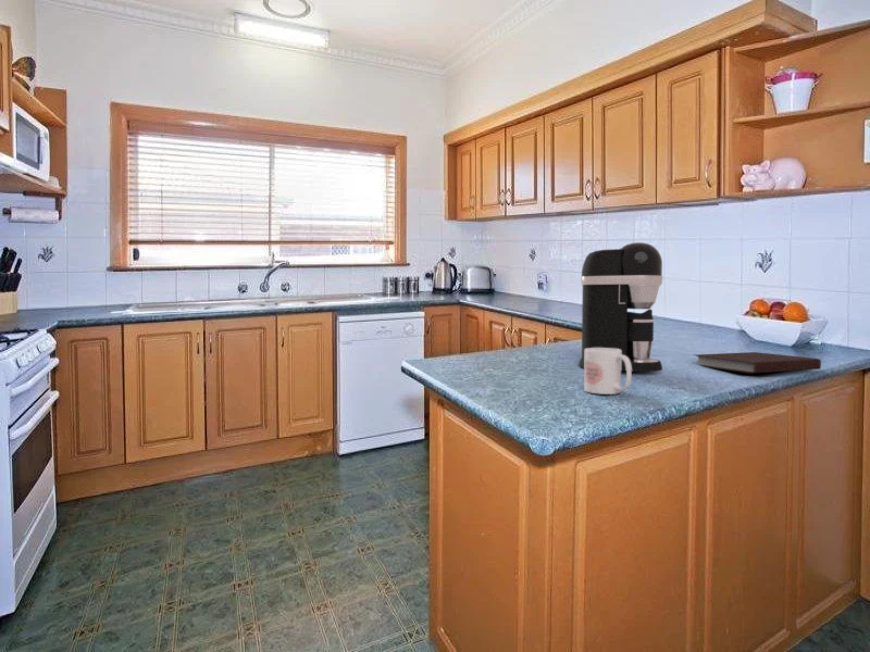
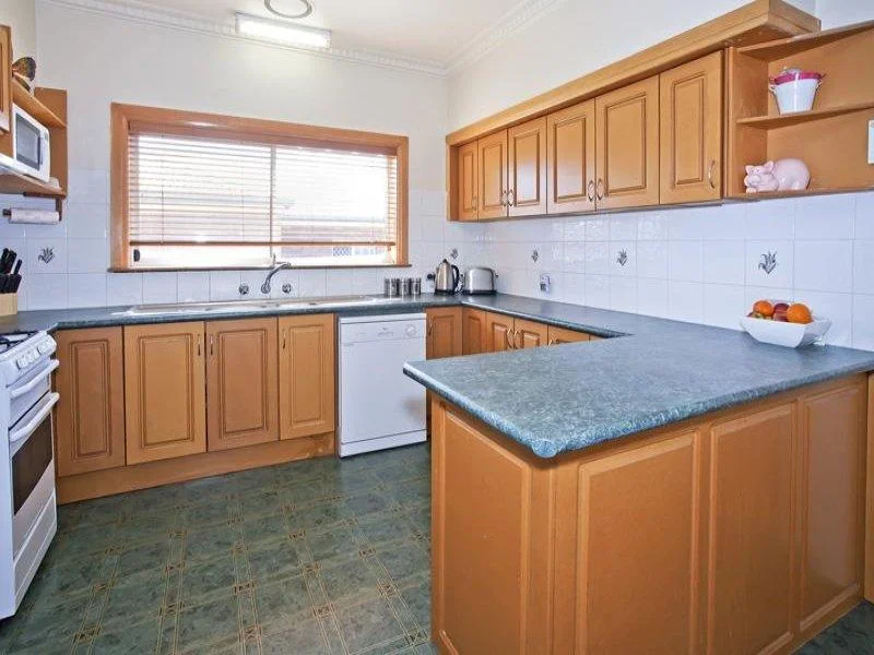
- coffee maker (620, 305)
- notebook (754, 362)
- mug (608, 371)
